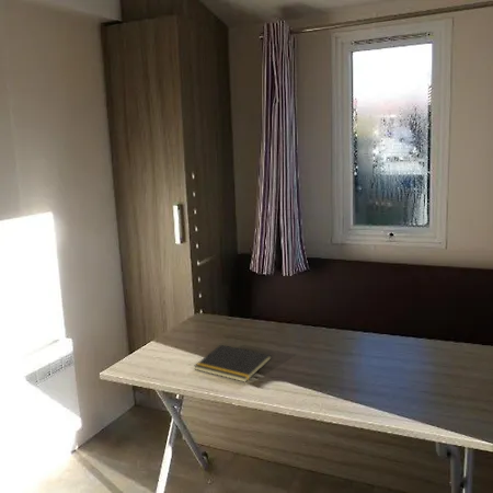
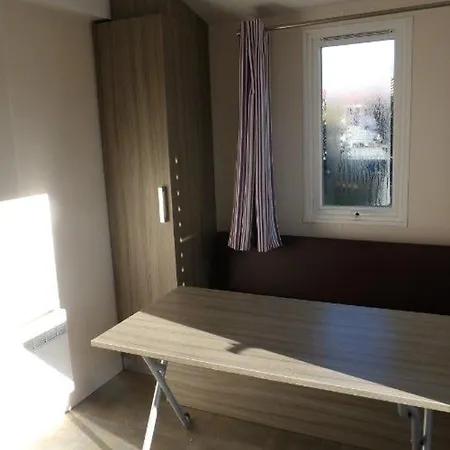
- notepad (232, 362)
